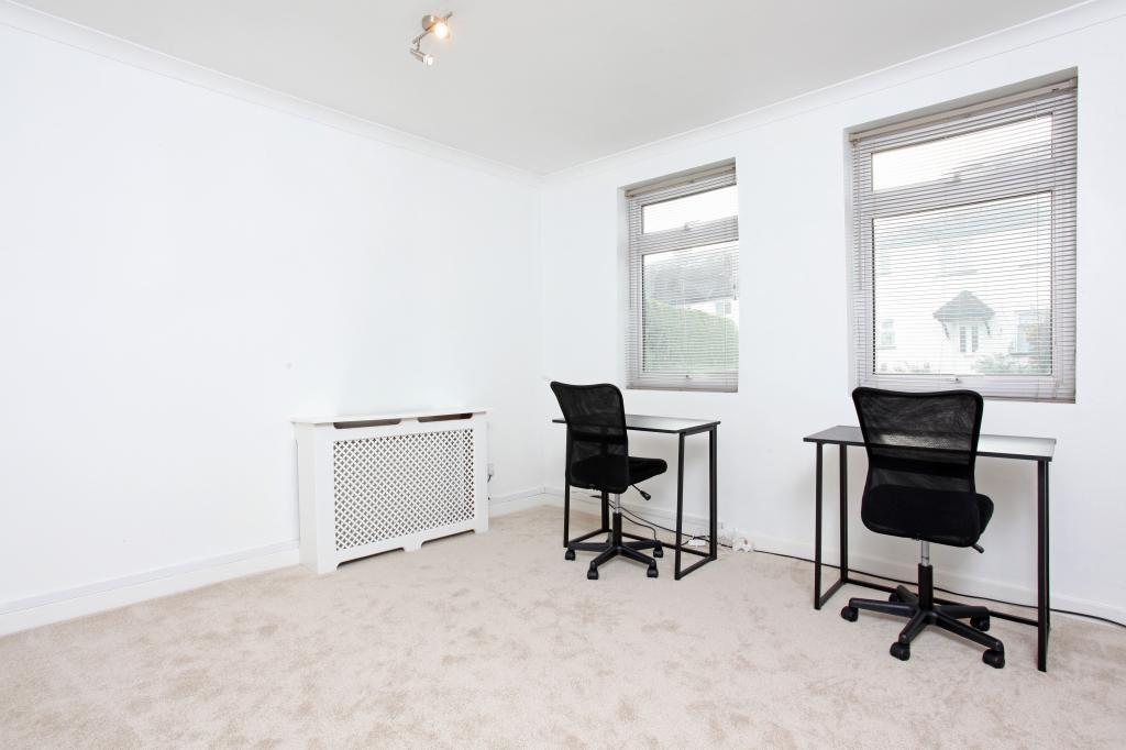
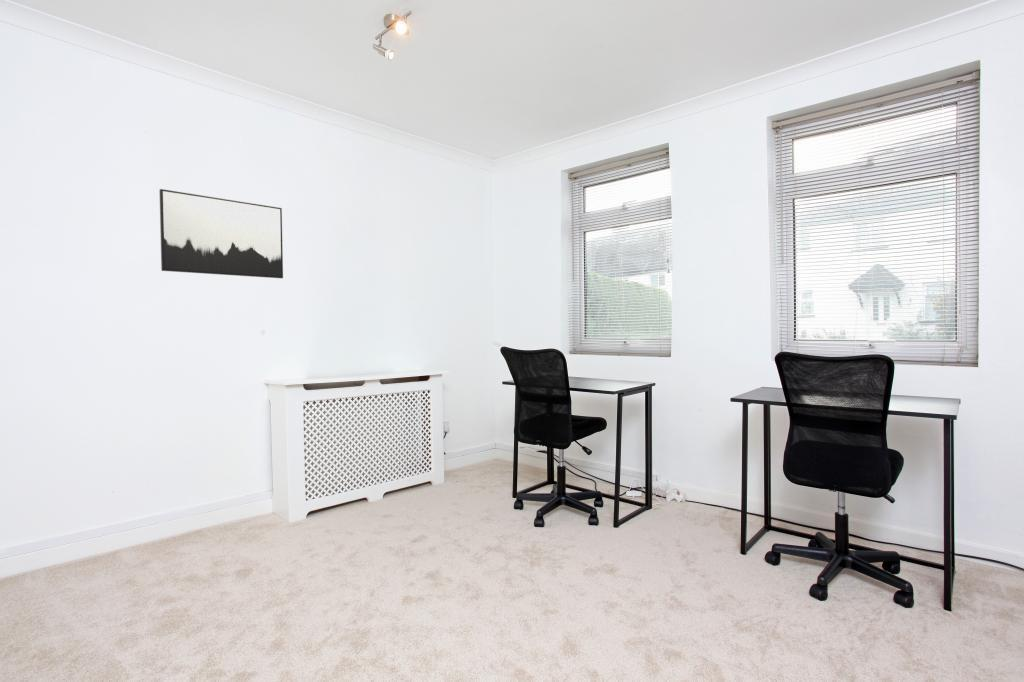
+ wall art (225, 237)
